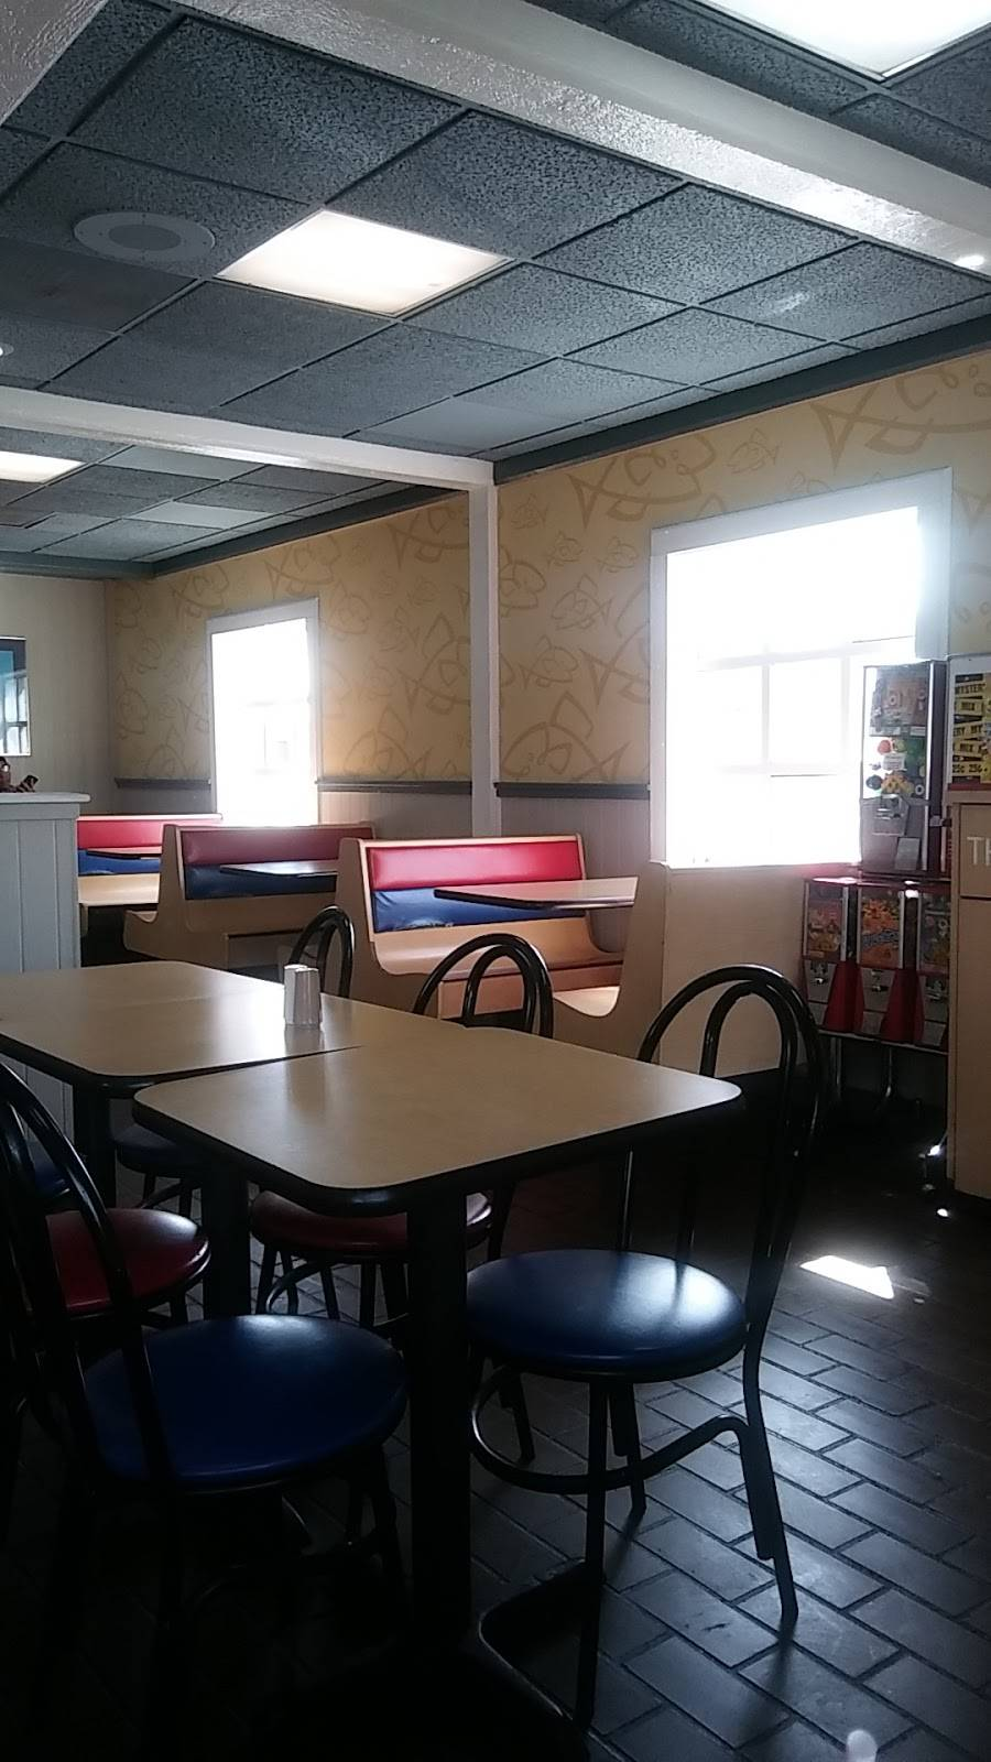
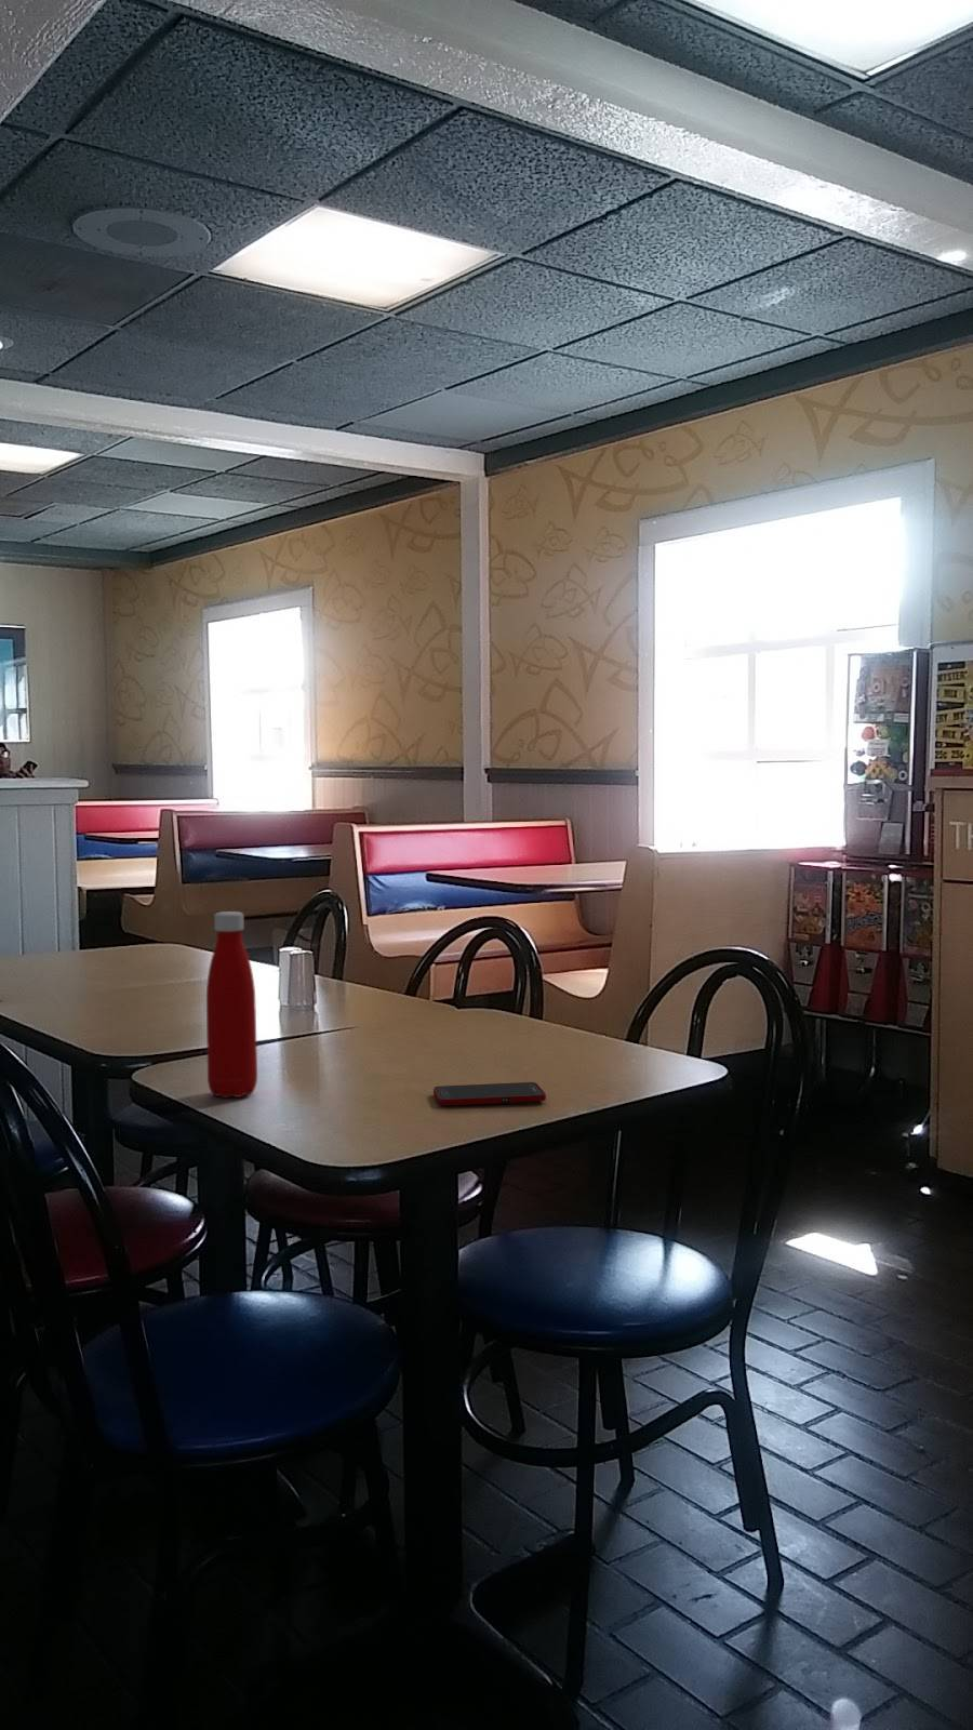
+ bottle (230, 1003)
+ cell phone (488, 1093)
